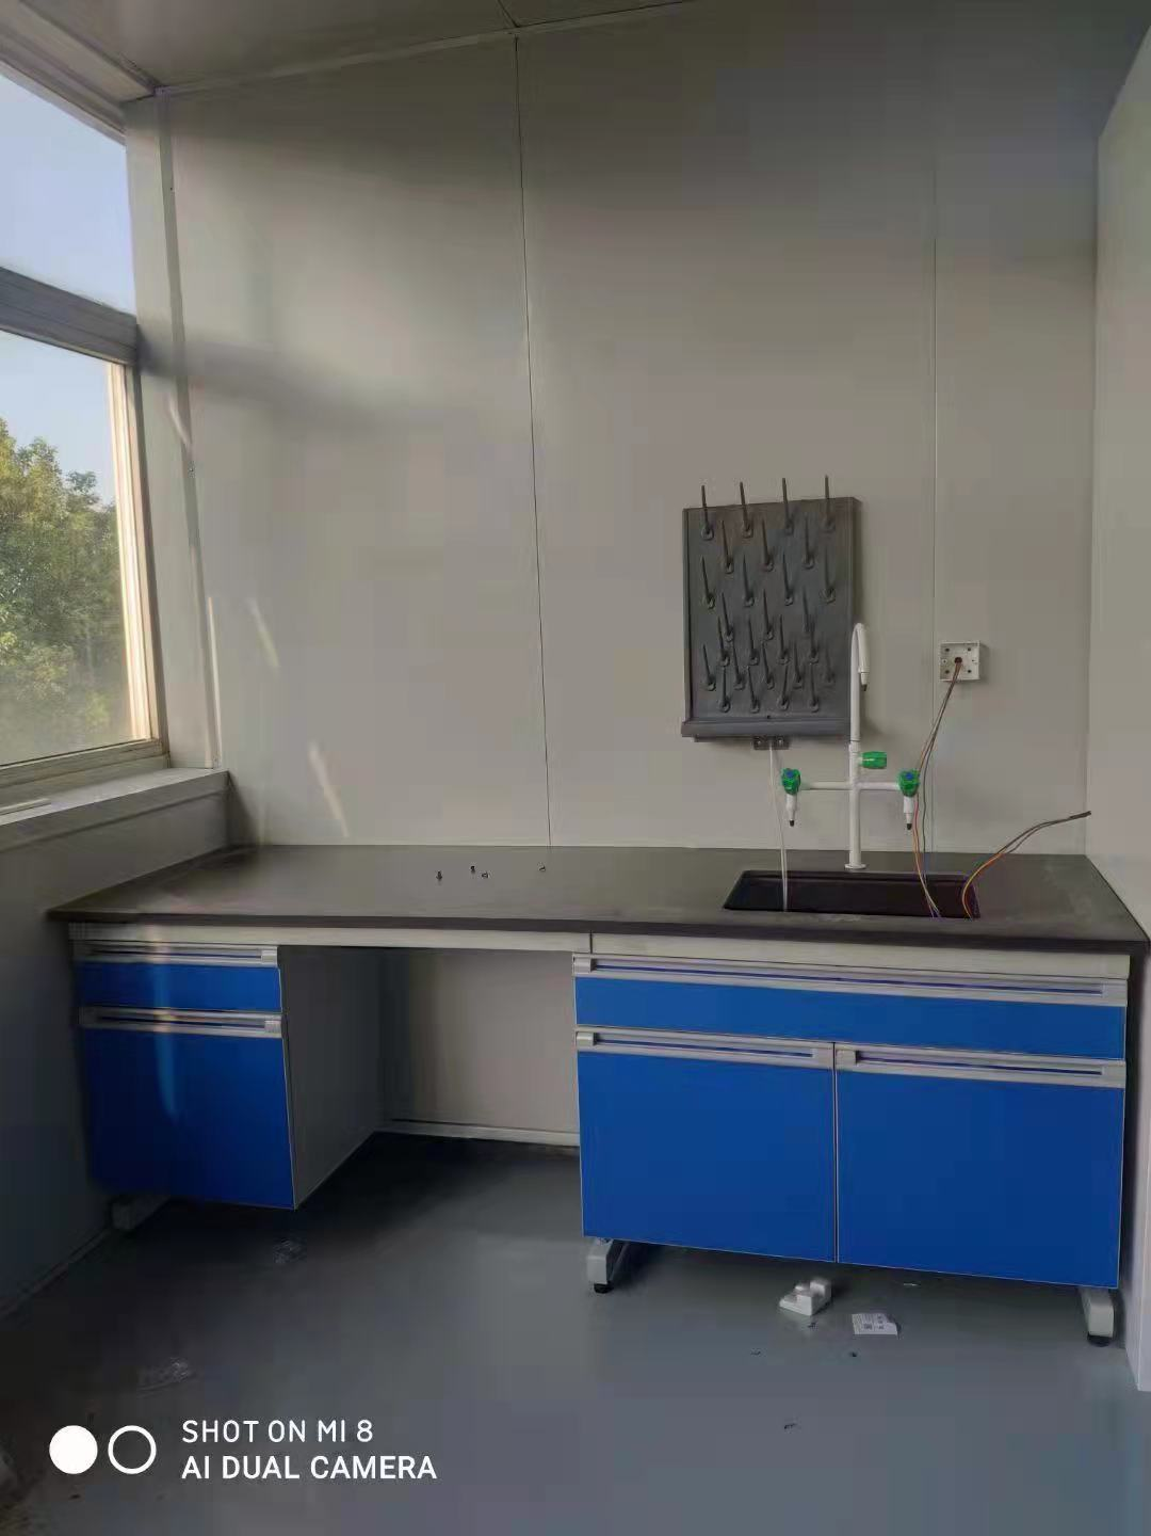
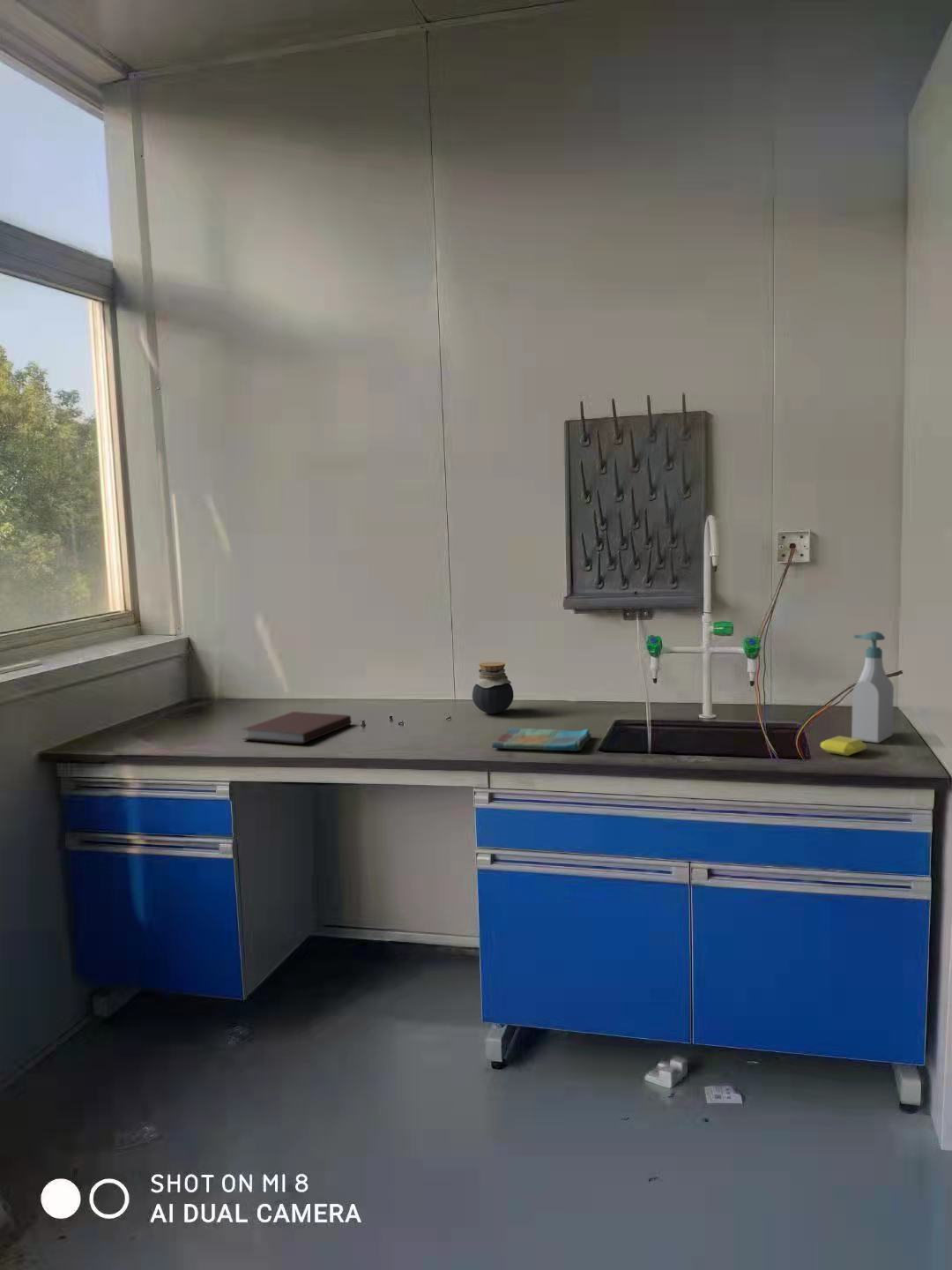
+ notebook (298, 727)
+ jar (494, 688)
+ dish towel (542, 738)
+ soap bottle (869, 684)
+ soap bar (843, 745)
